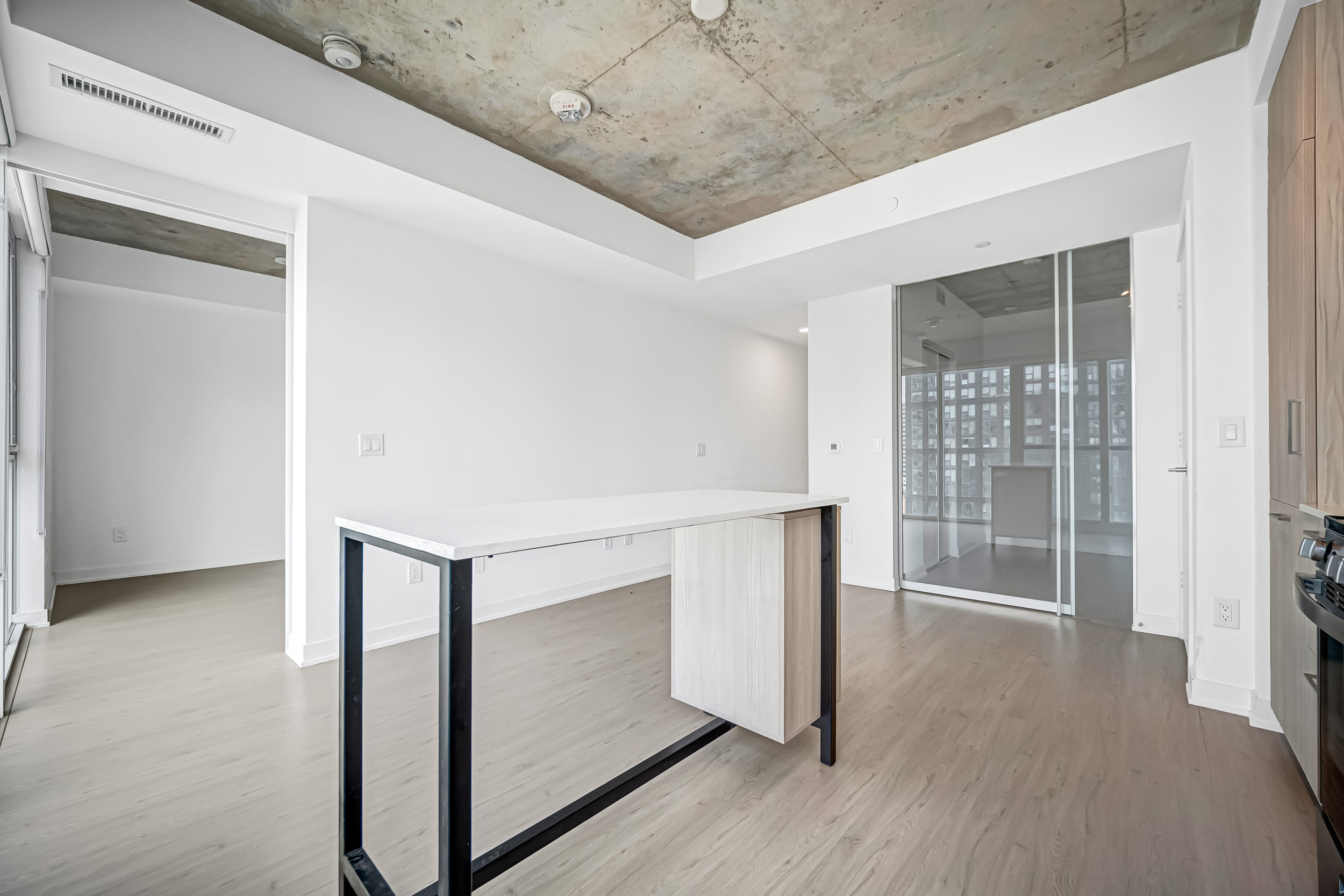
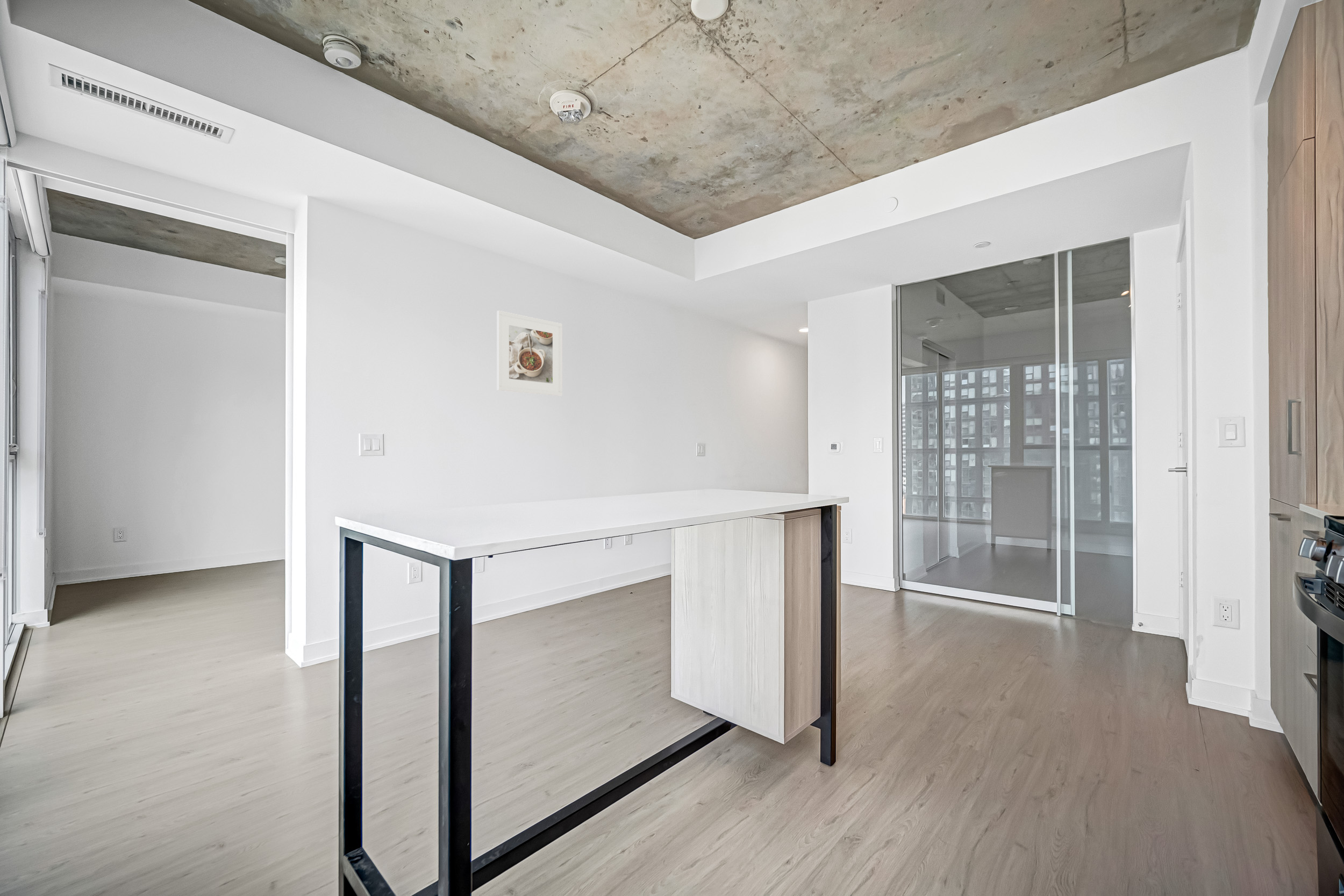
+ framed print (531, 355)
